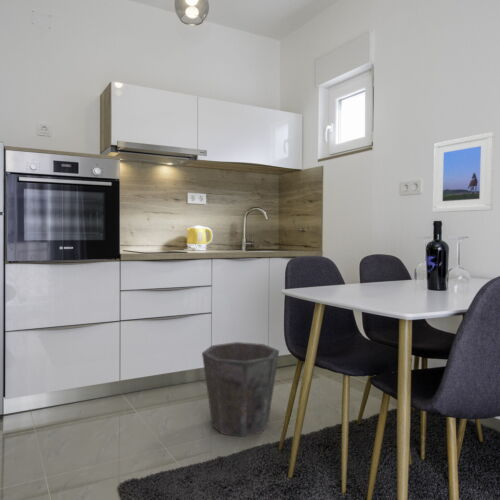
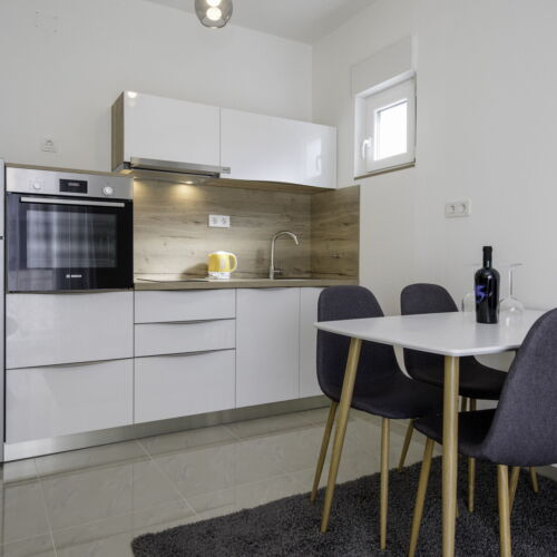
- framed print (461, 174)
- waste bin (240, 388)
